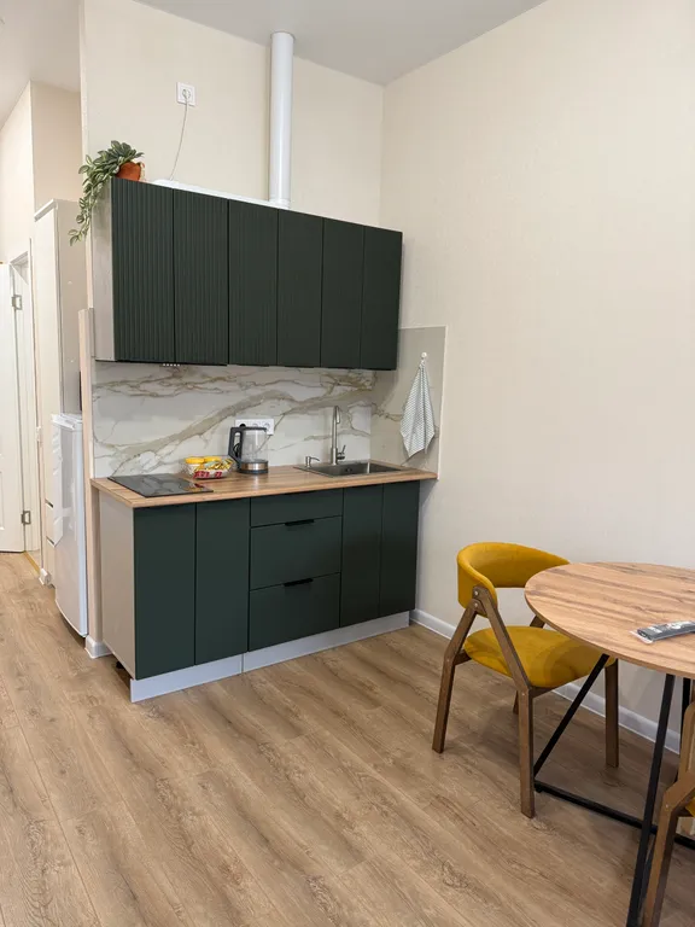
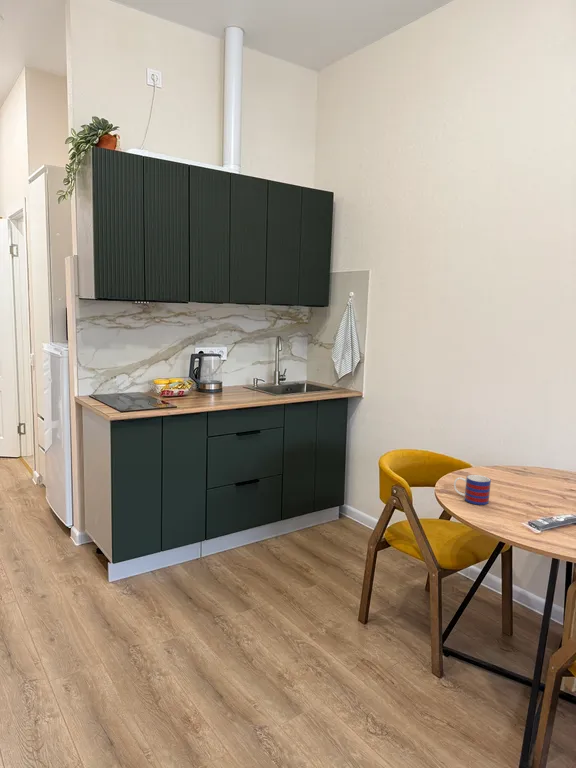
+ mug (471, 488)
